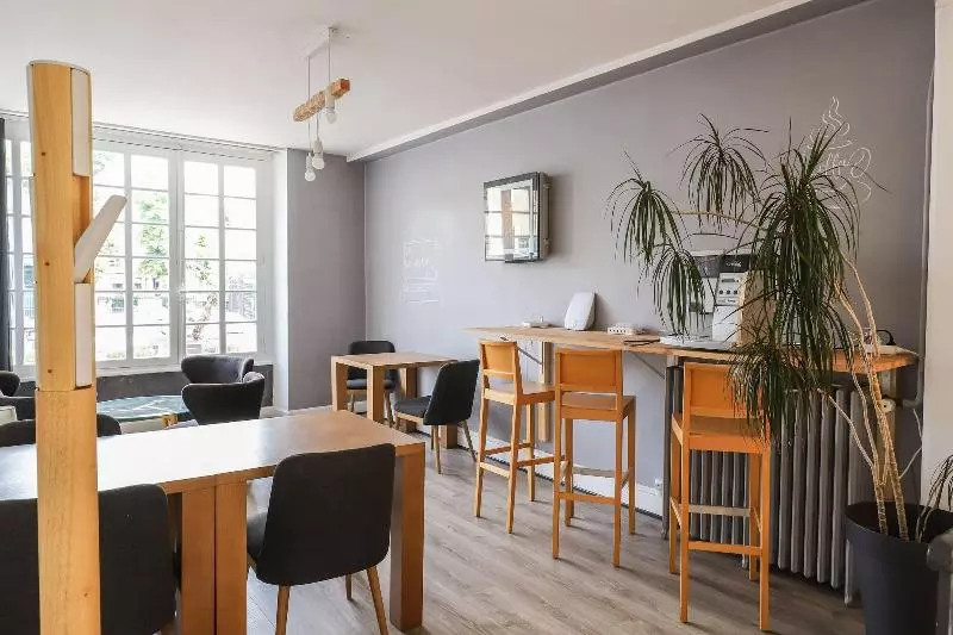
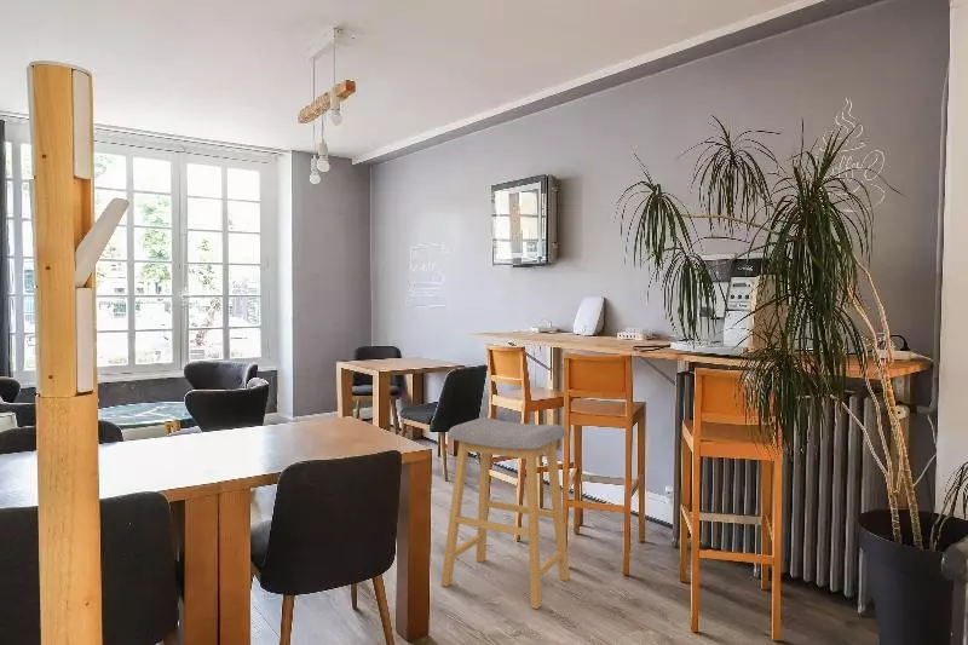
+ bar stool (506, 503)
